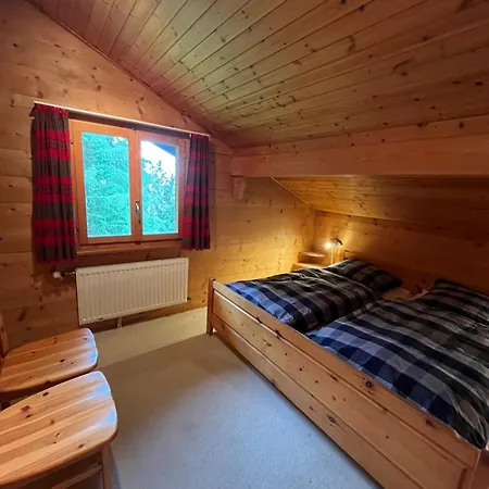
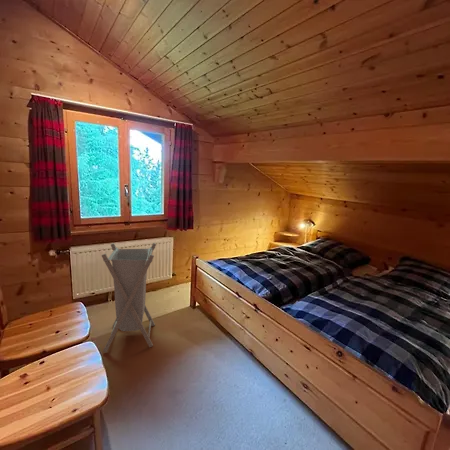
+ laundry hamper (131, 294)
